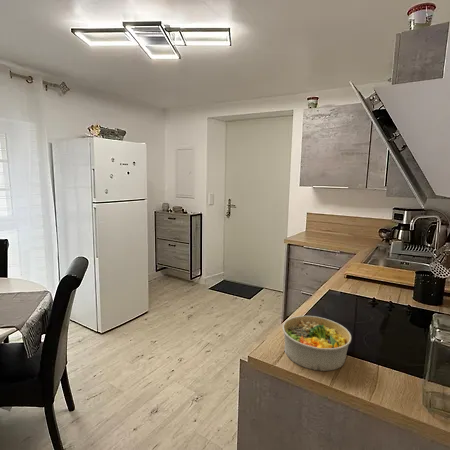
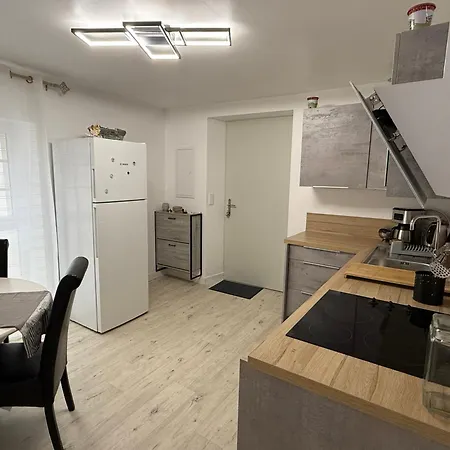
- bowl (315, 340)
